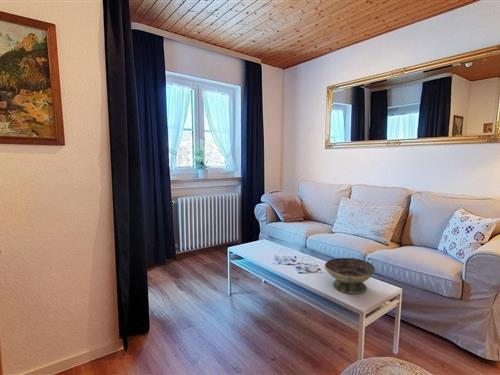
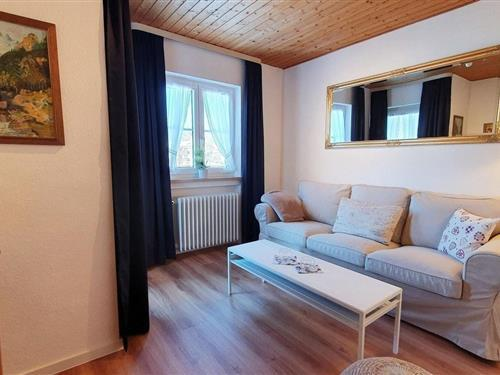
- decorative bowl (348, 275)
